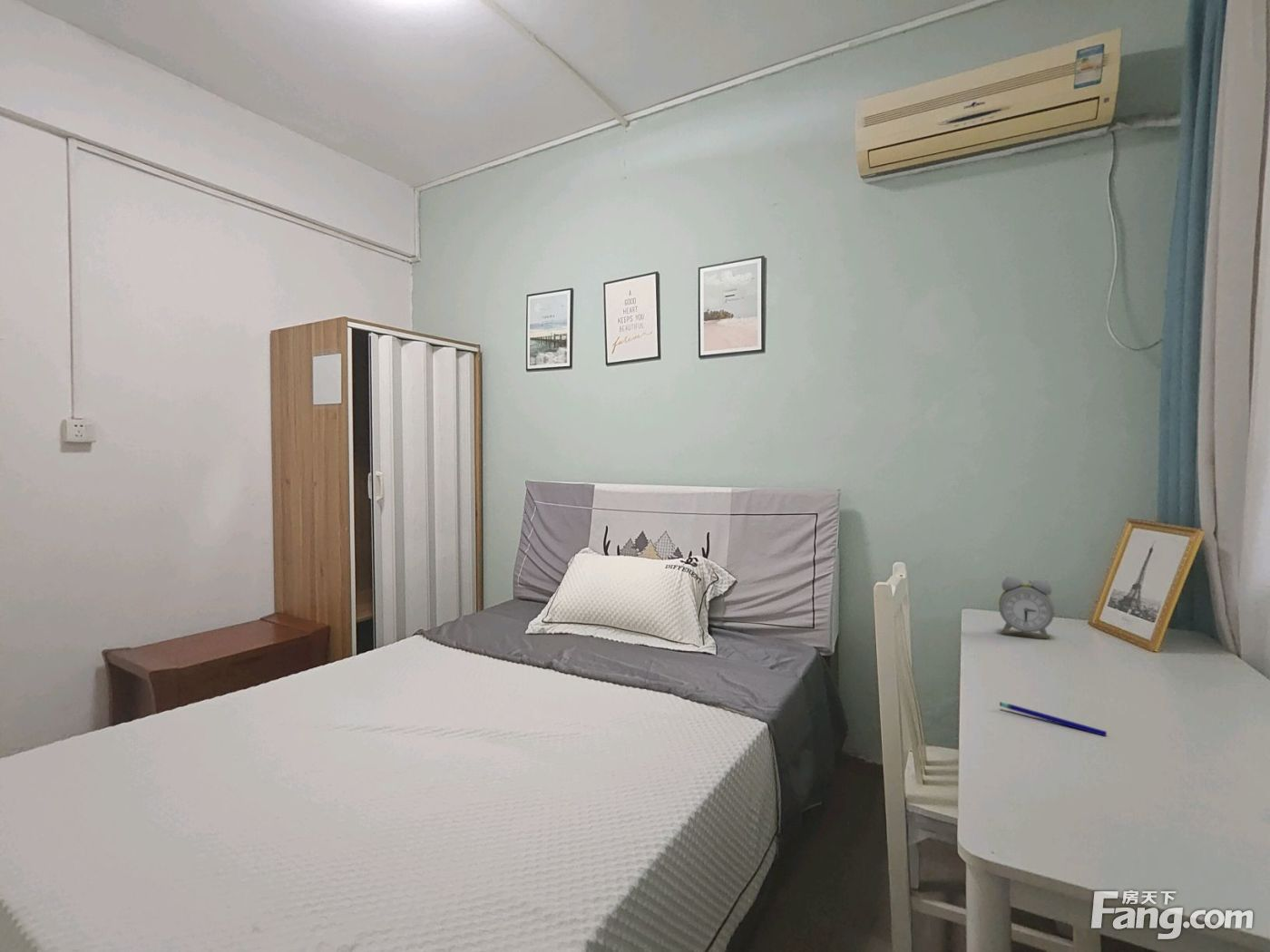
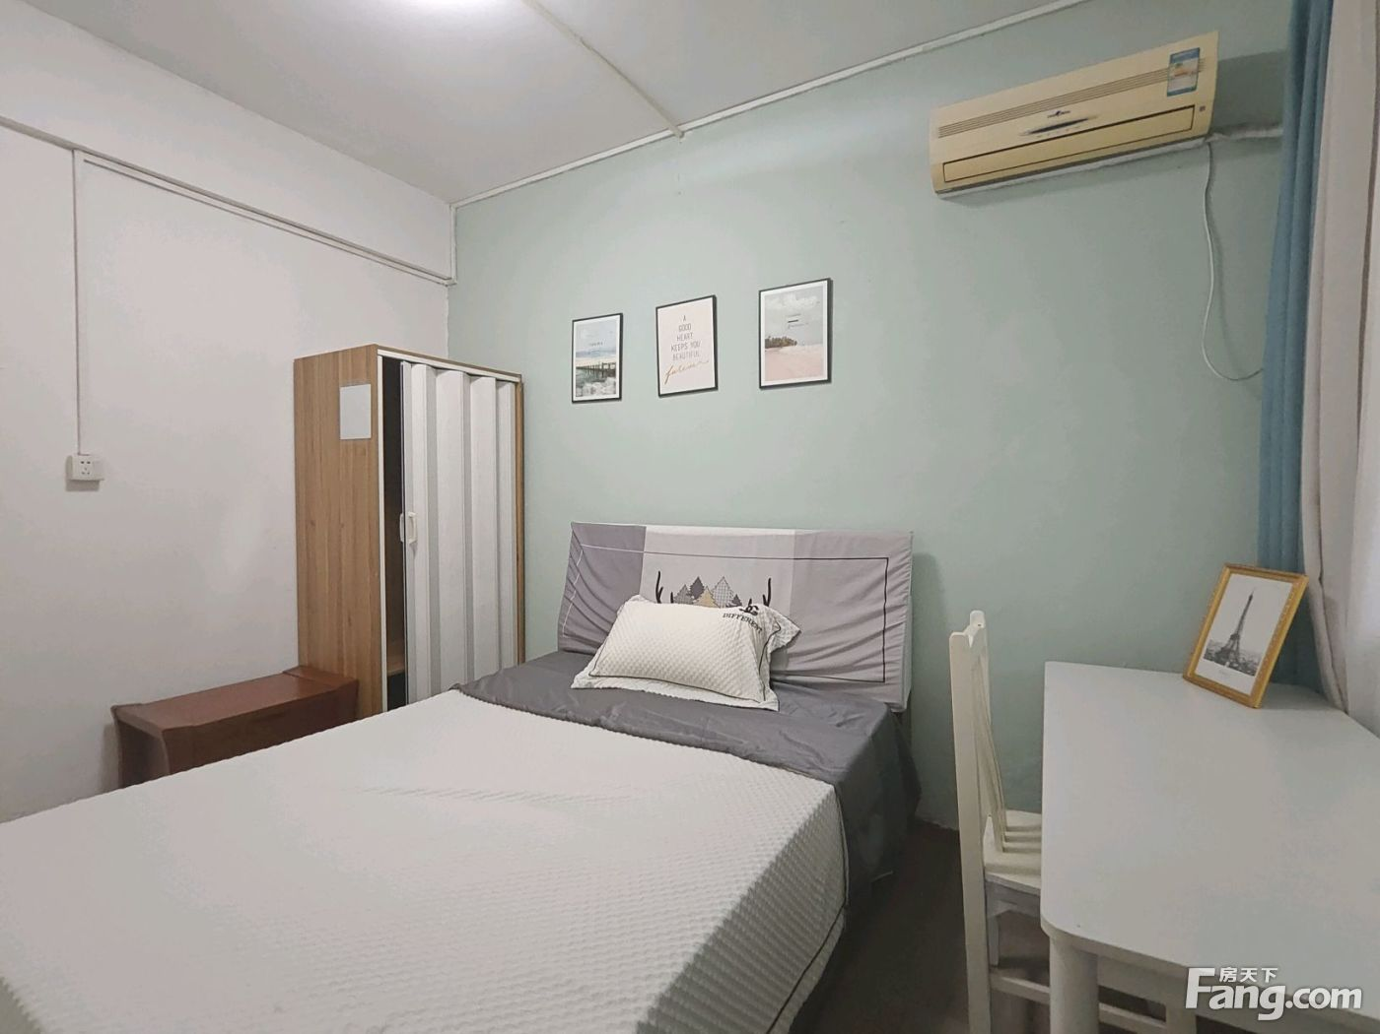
- pen (1050, 718)
- alarm clock (1025, 606)
